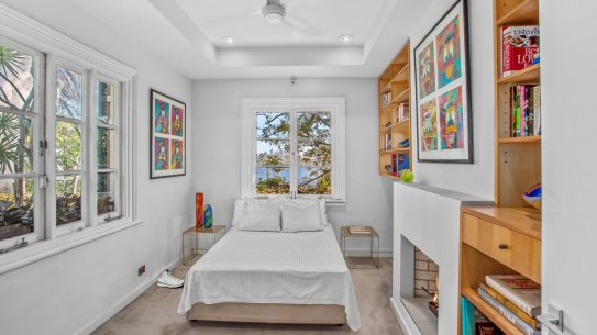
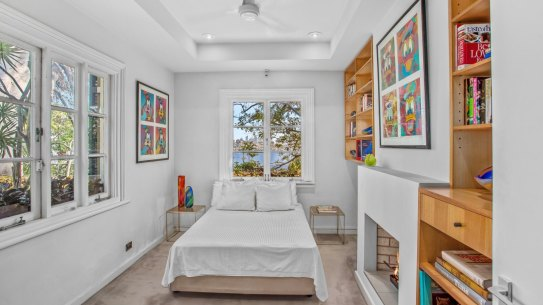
- sneaker (170, 277)
